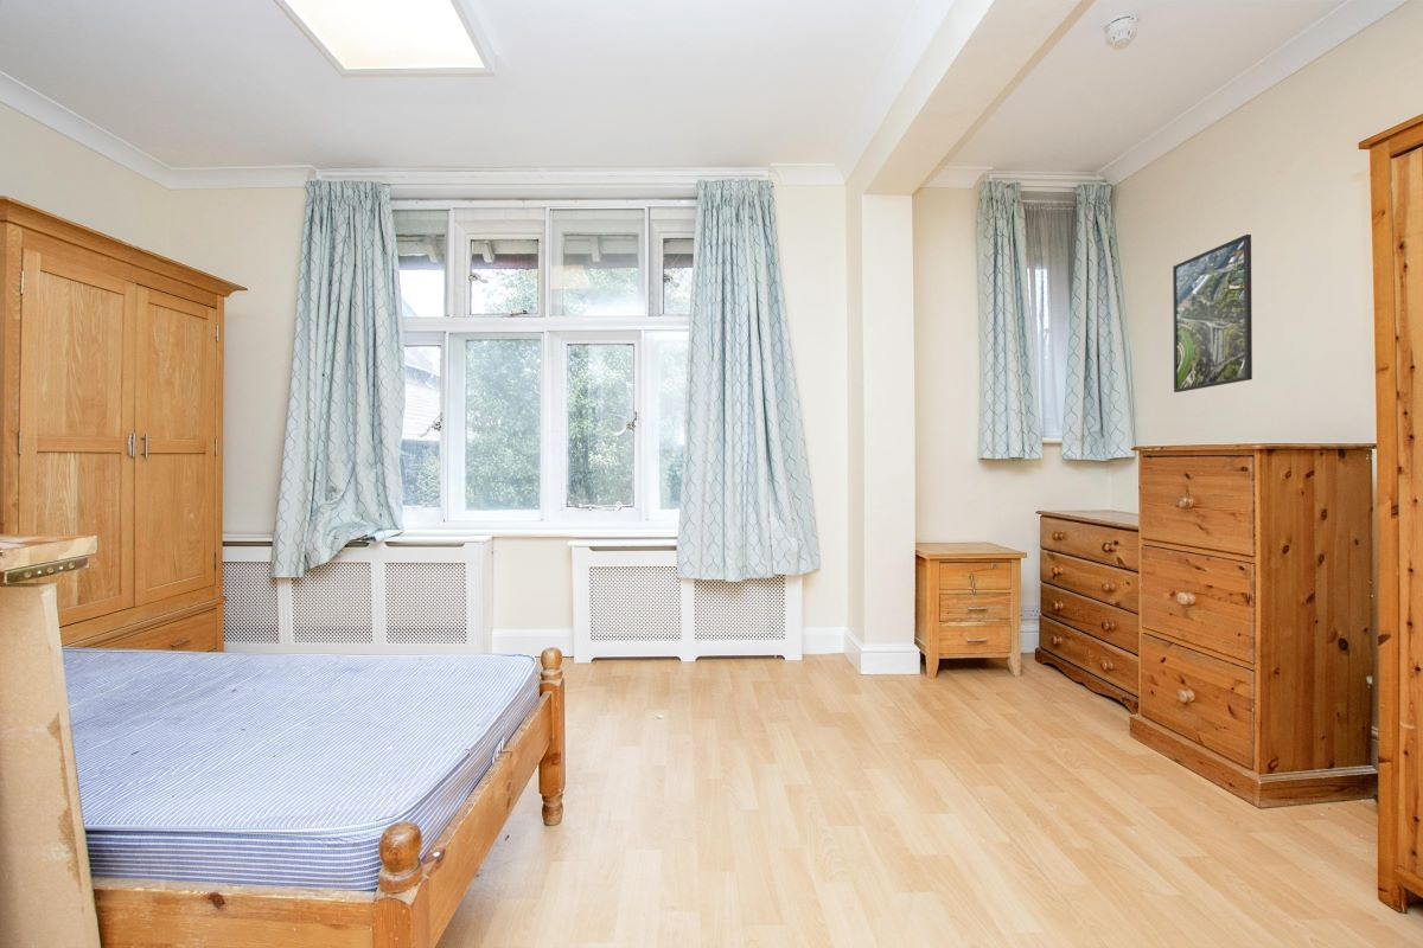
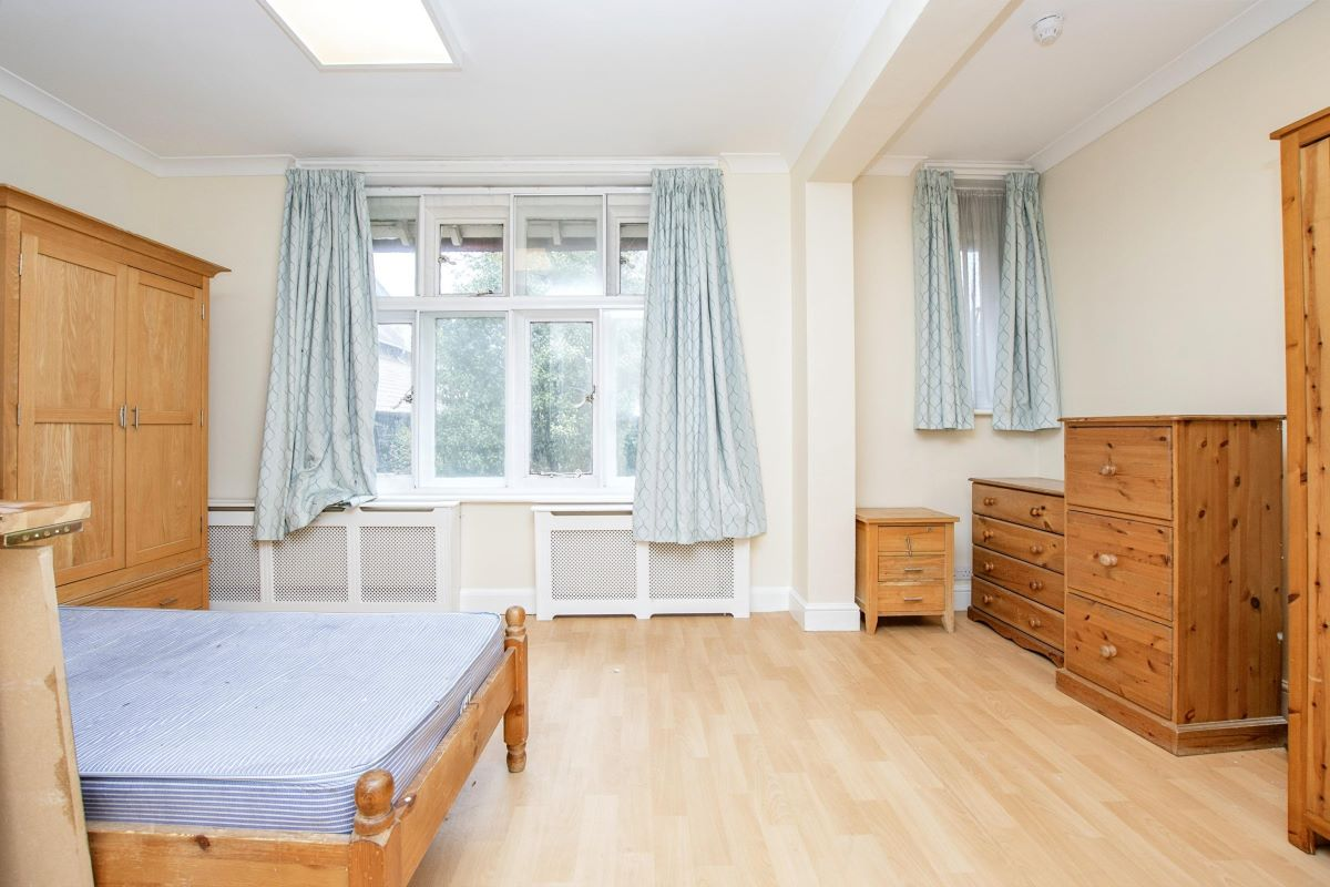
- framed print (1210, 319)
